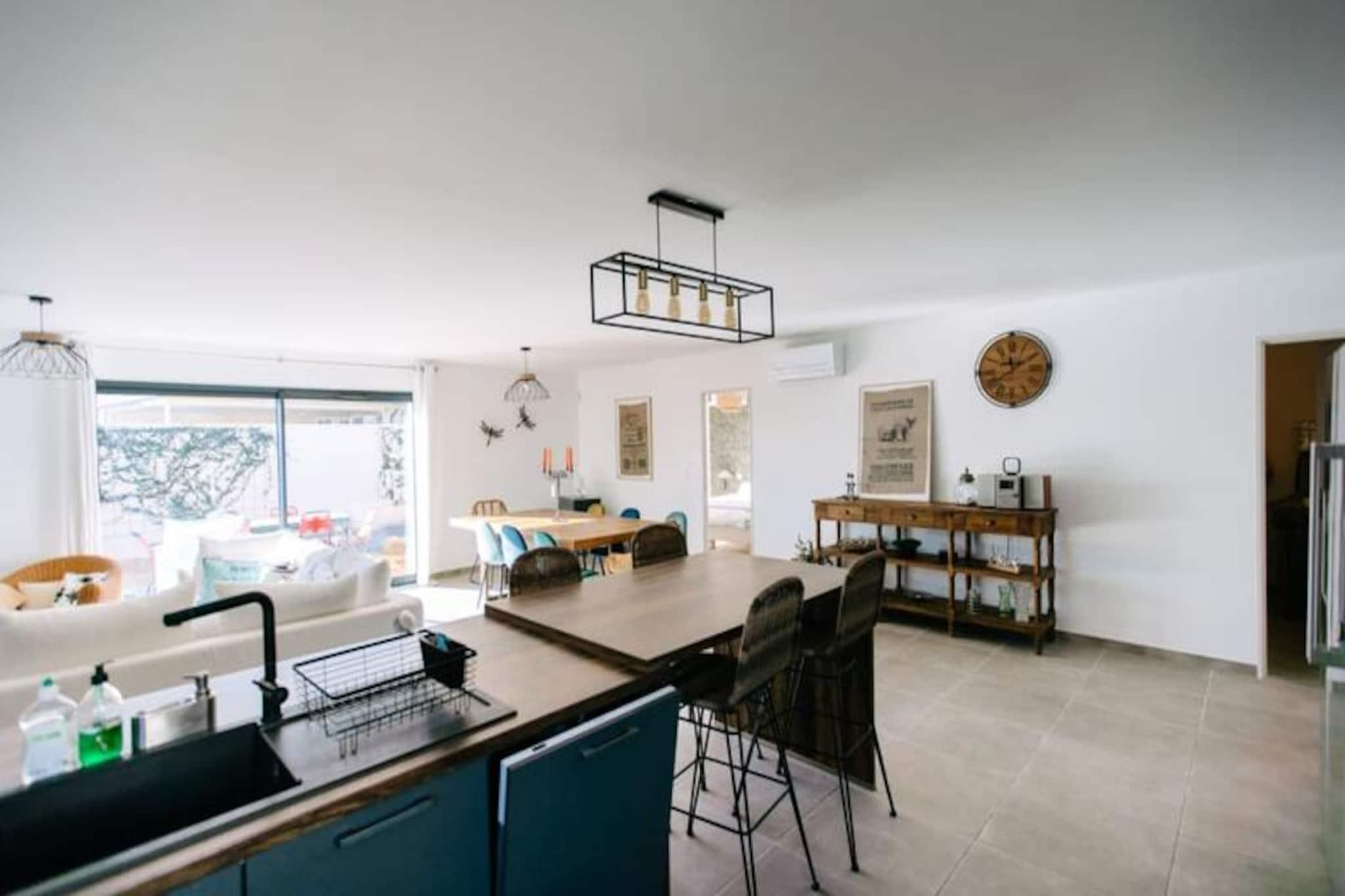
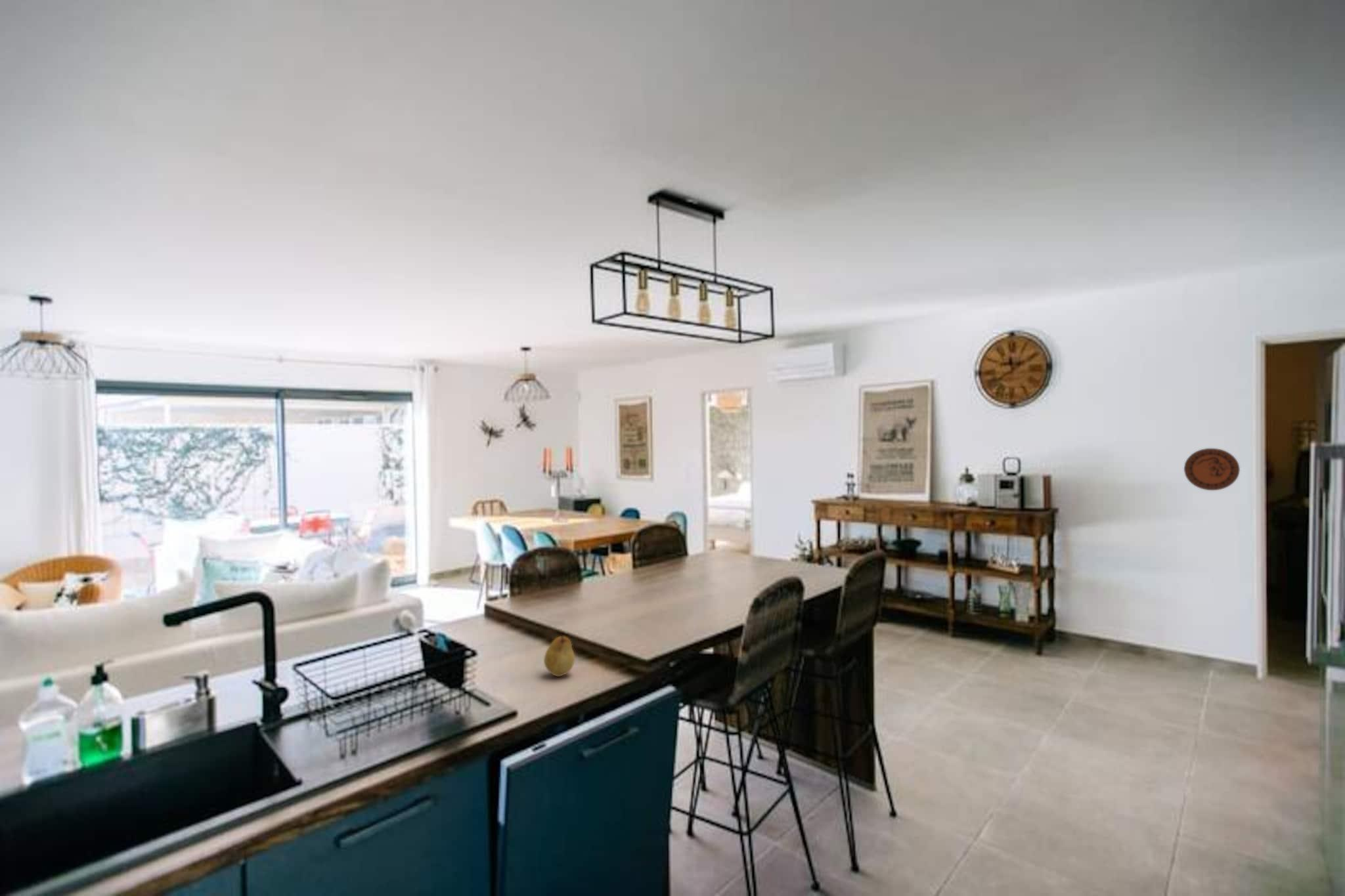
+ decorative plate (1211, 469)
+ fruit (560, 653)
